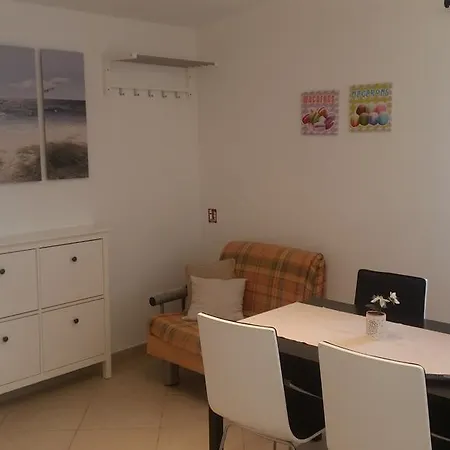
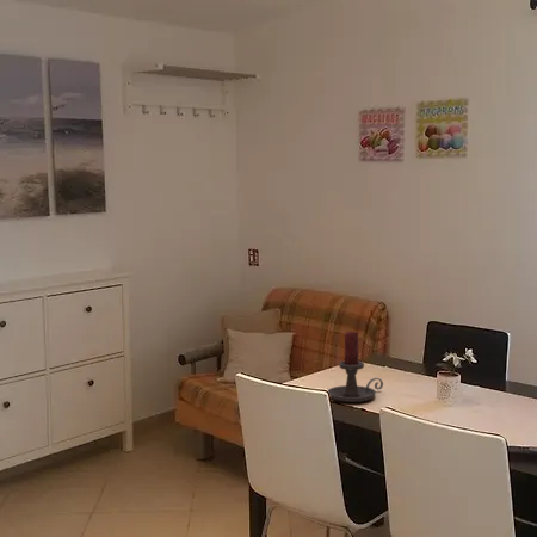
+ candle holder (357, 363)
